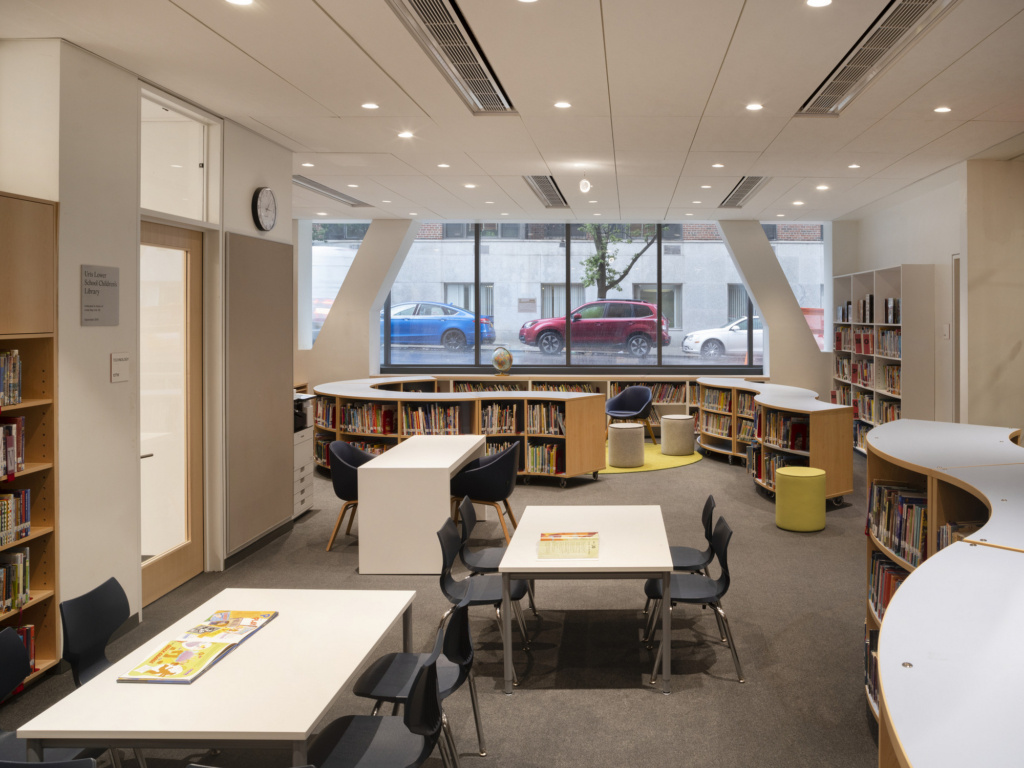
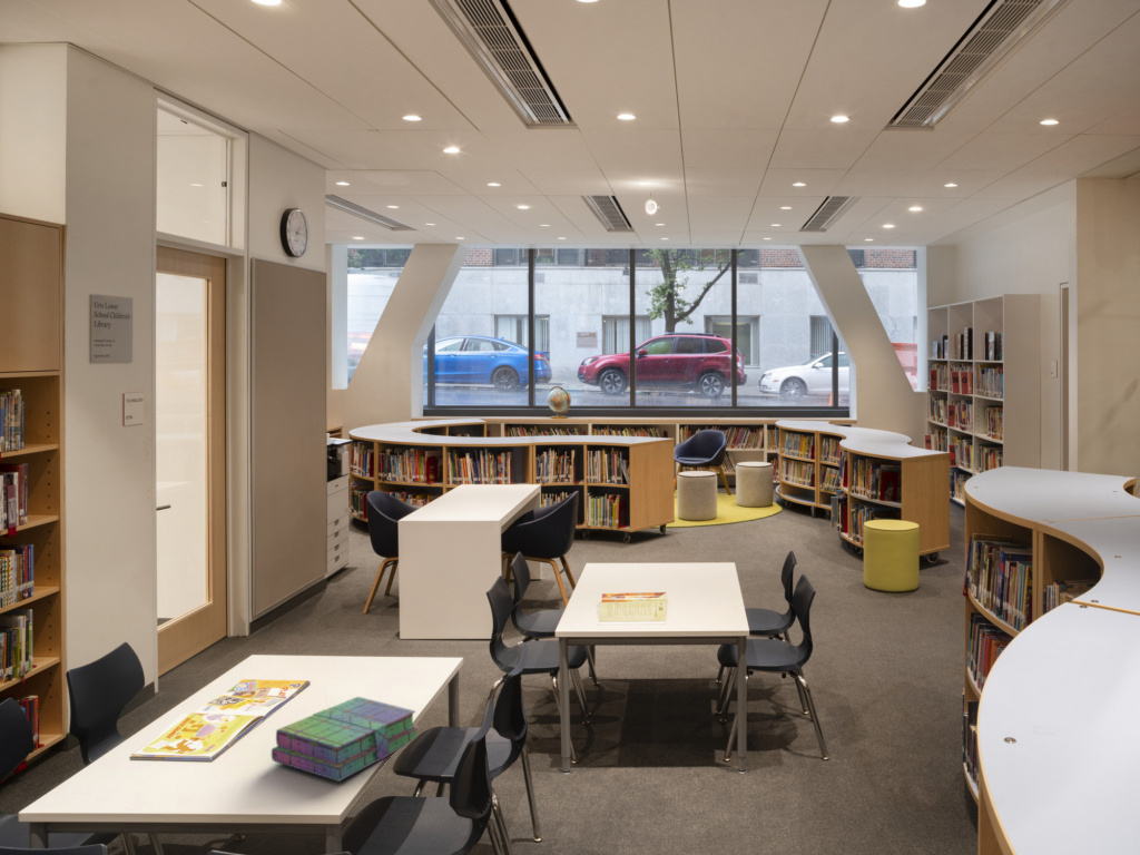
+ stack of books (347, 734)
